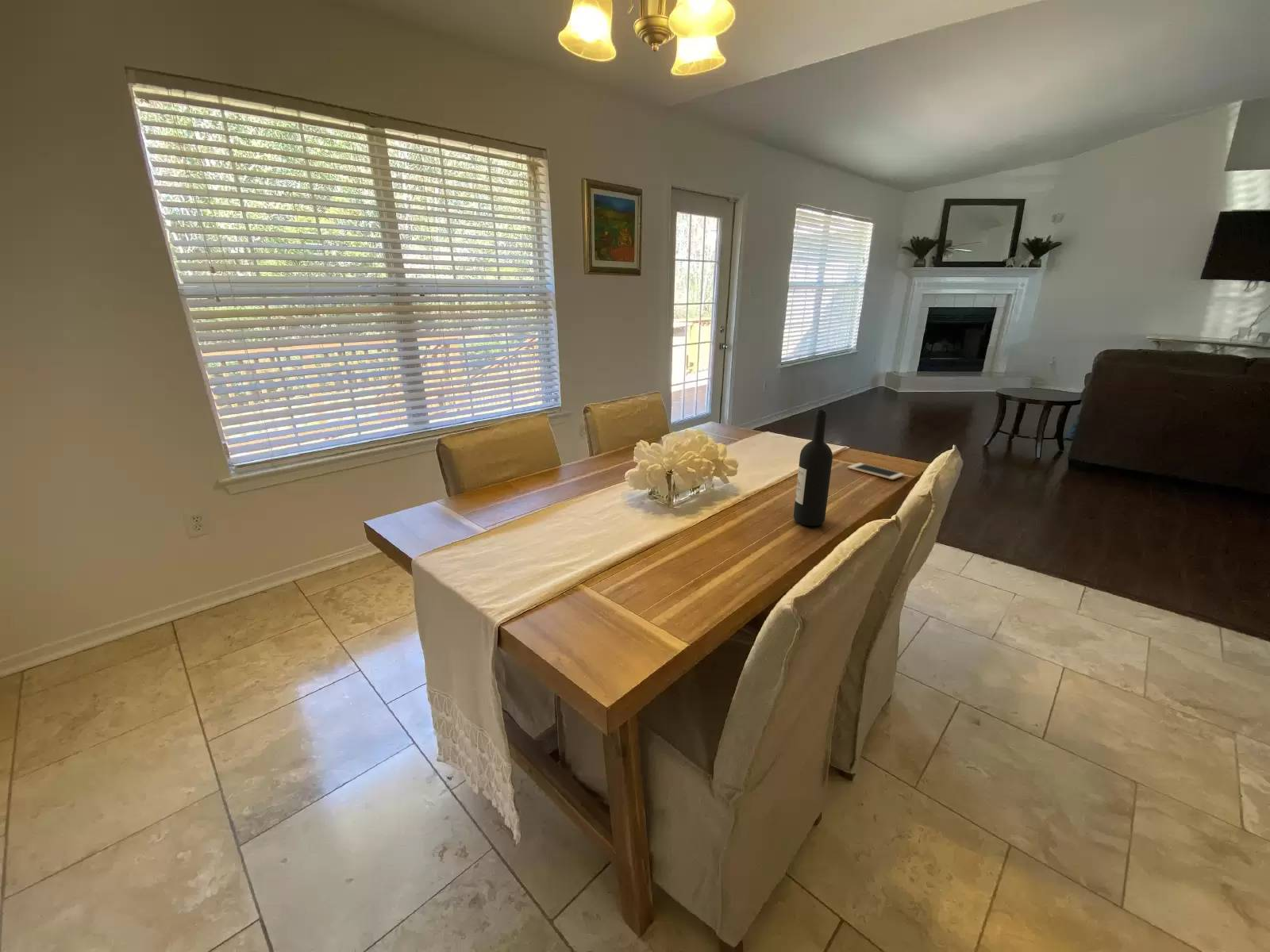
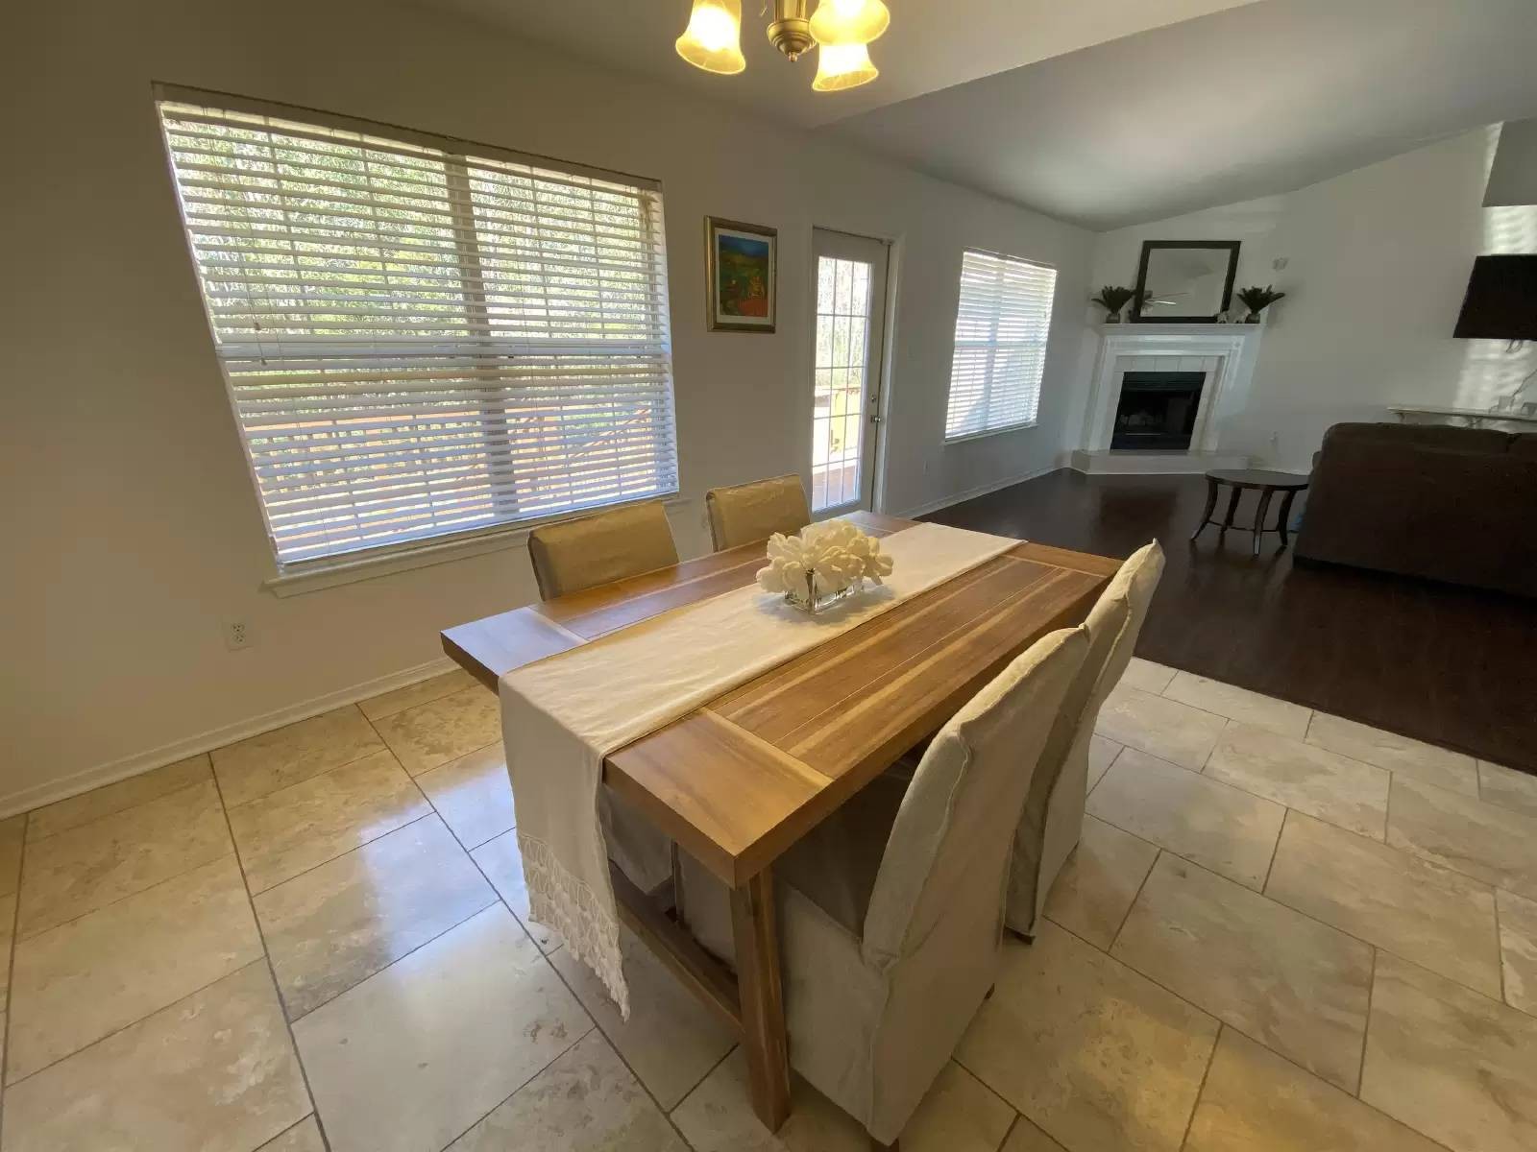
- cell phone (875, 470)
- wine bottle (814, 467)
